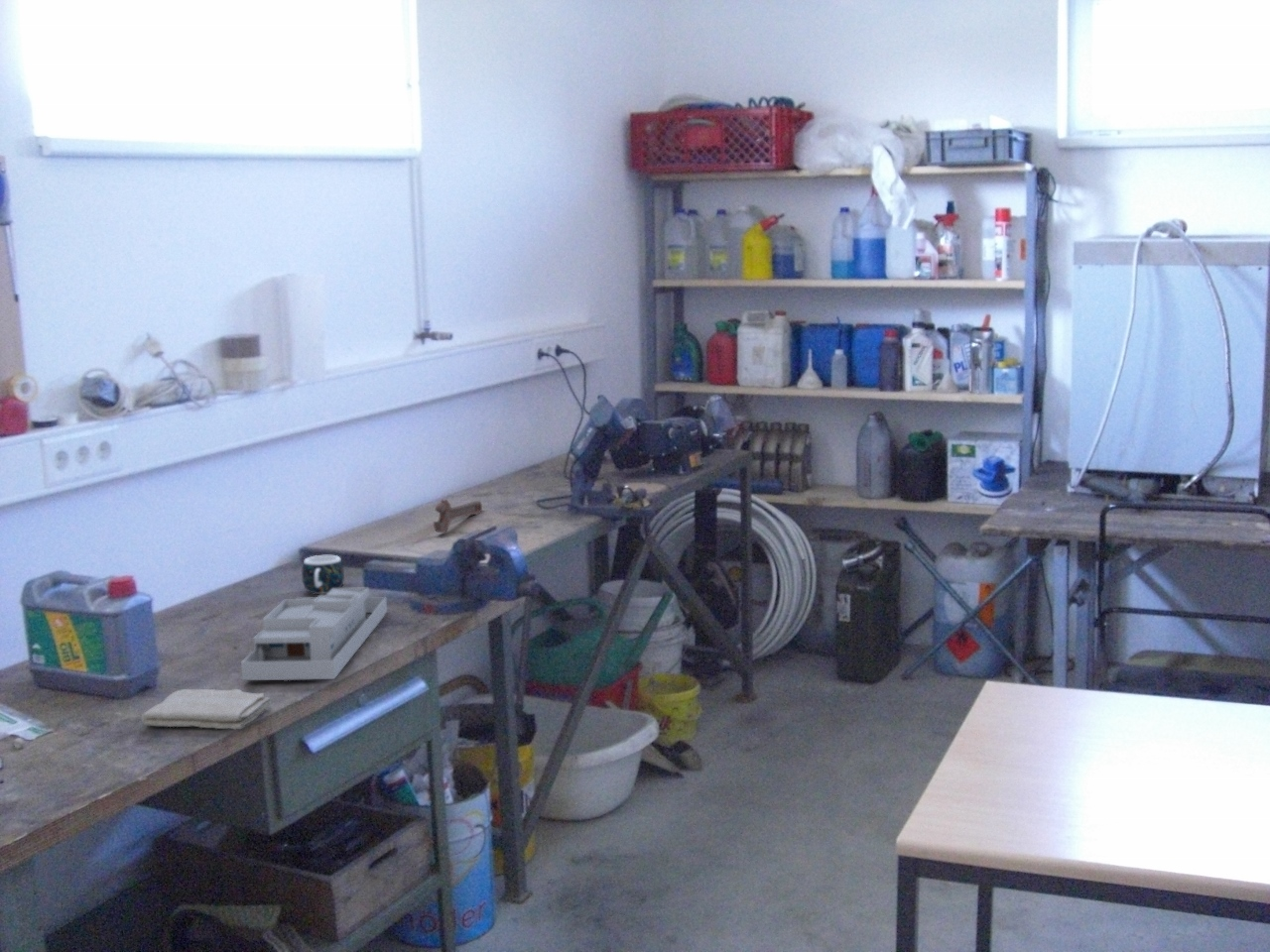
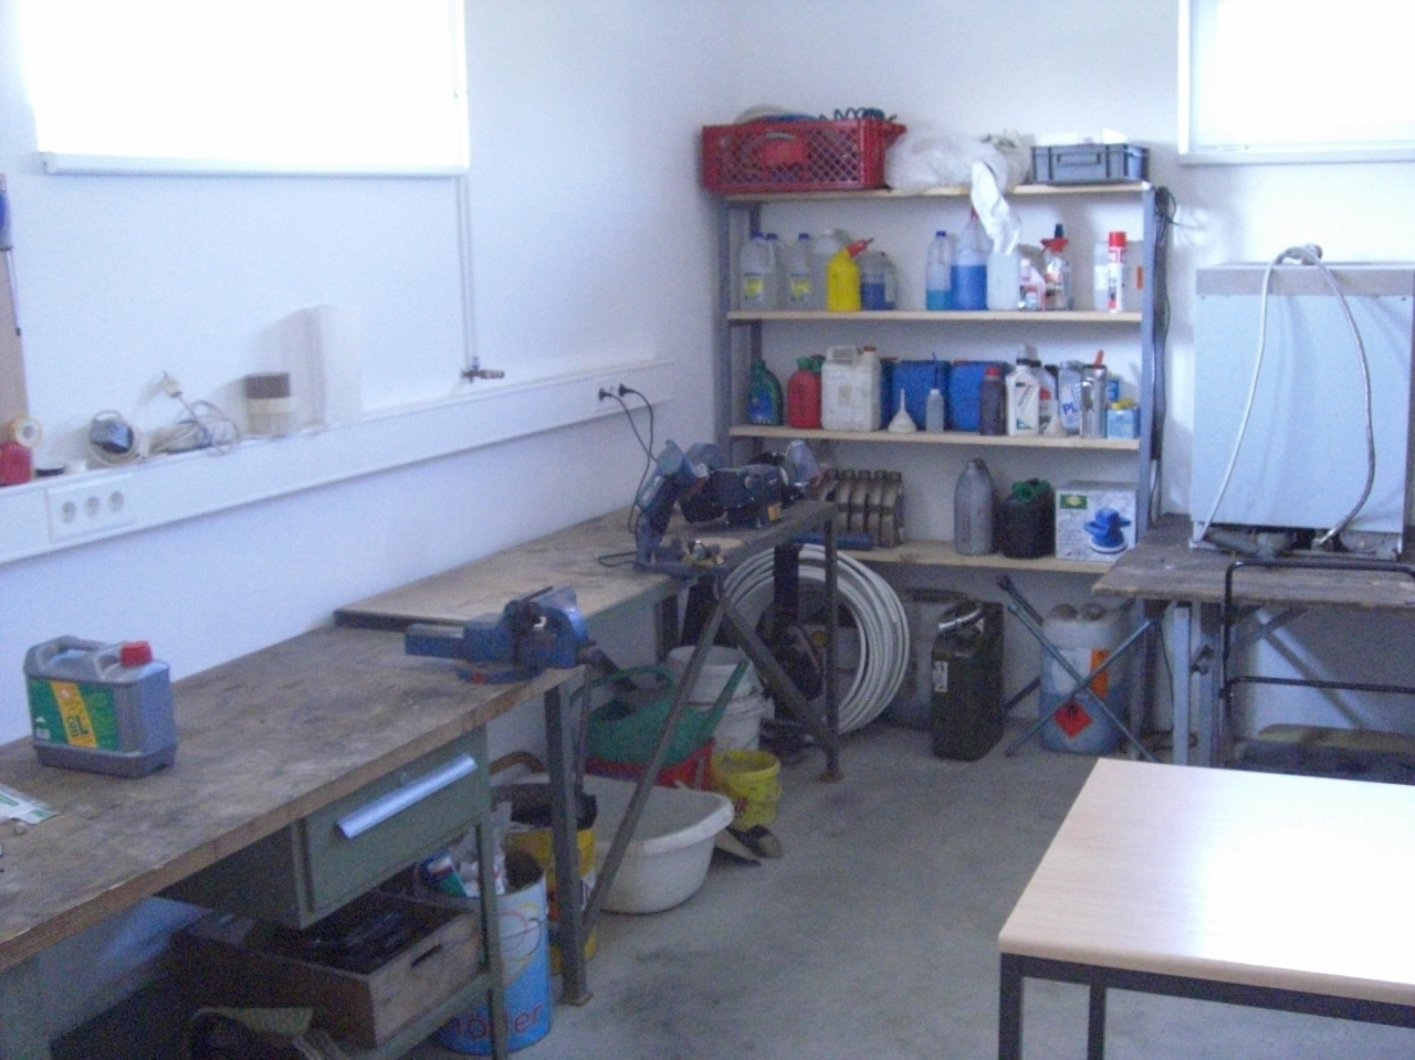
- adjustable wrench (457, 508)
- washcloth (206, 708)
- mug (321, 576)
- desk organizer (318, 622)
